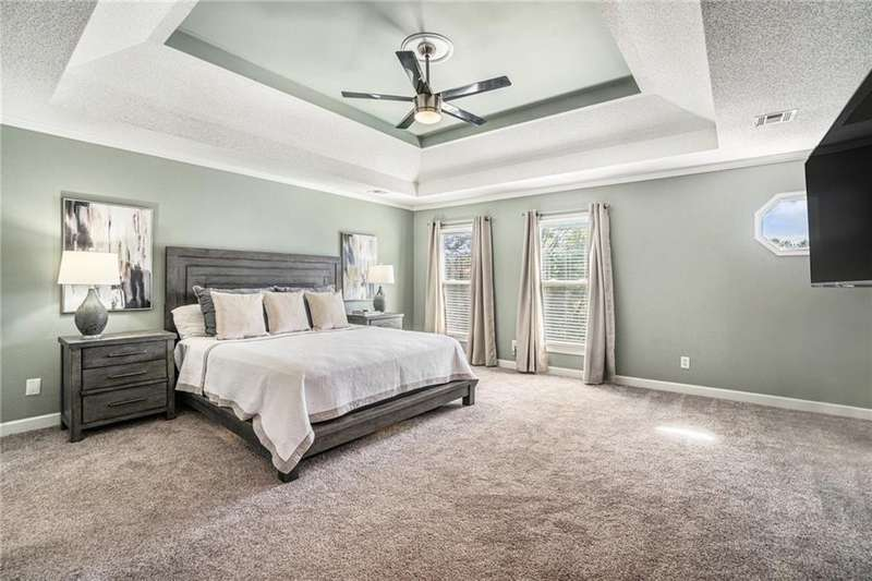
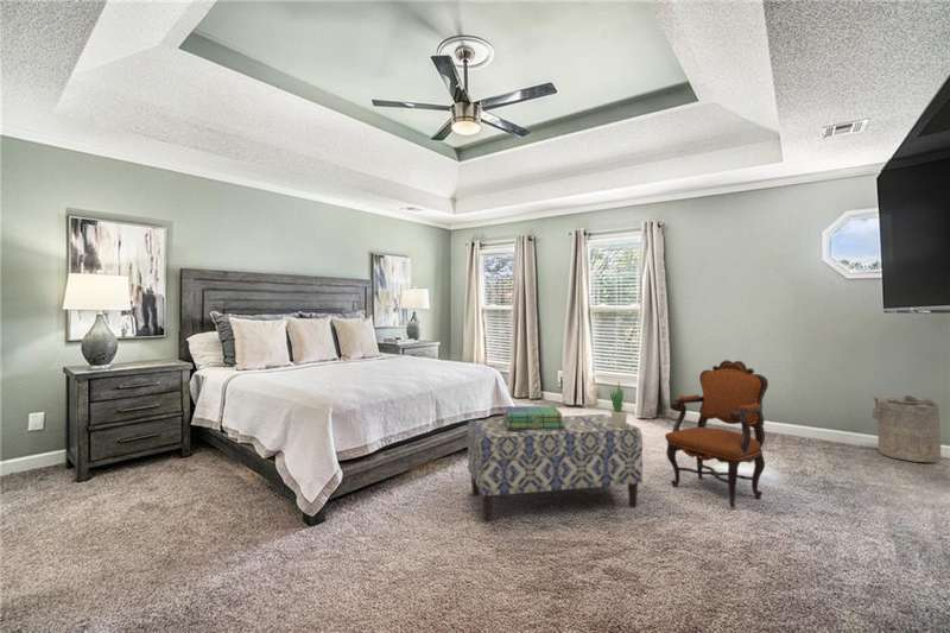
+ potted plant (616, 404)
+ armchair (714, 428)
+ laundry hamper (904, 424)
+ bench (551, 462)
+ stack of books (532, 417)
